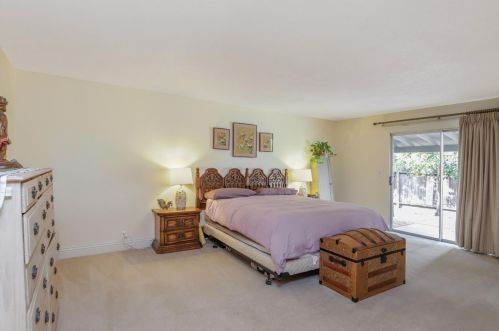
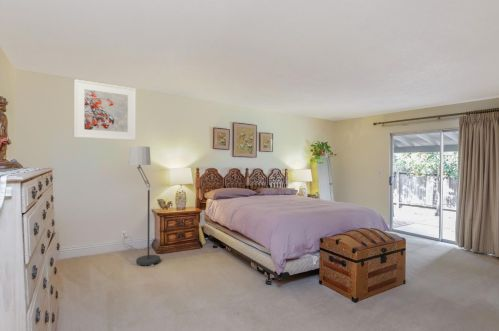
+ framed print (106, 111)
+ floor lamp (148, 201)
